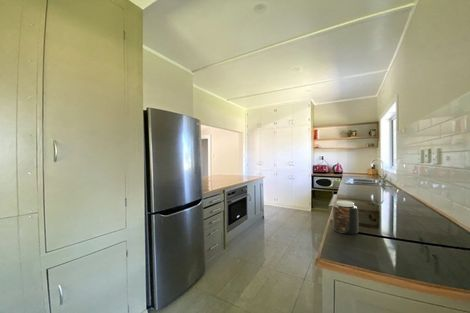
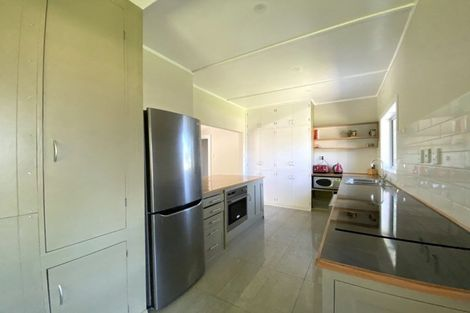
- jar (345, 216)
